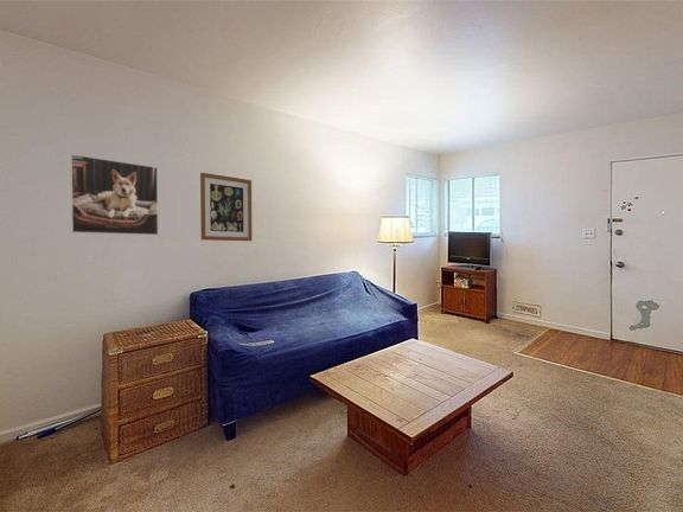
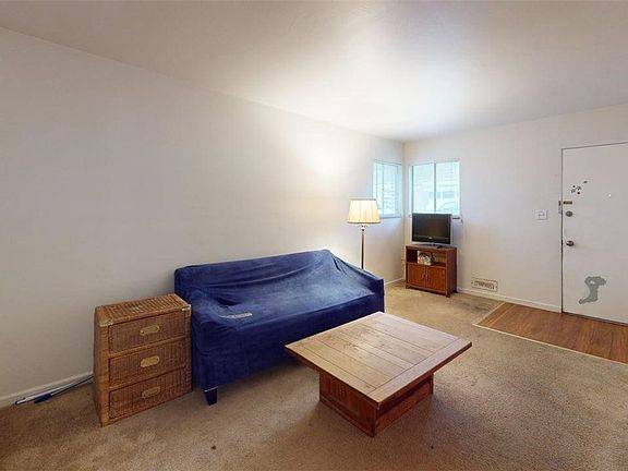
- wall art (226, 209)
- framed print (117, 197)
